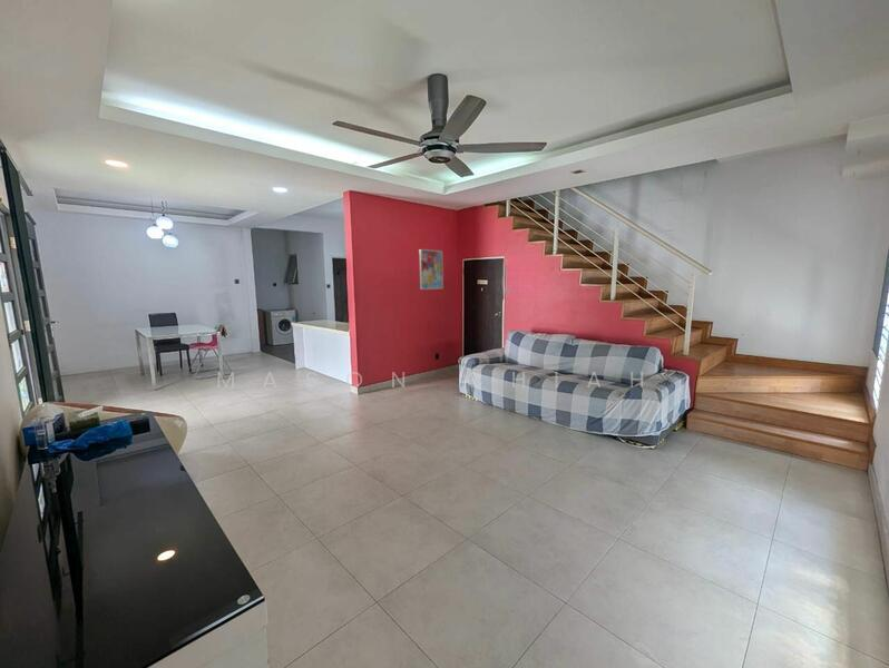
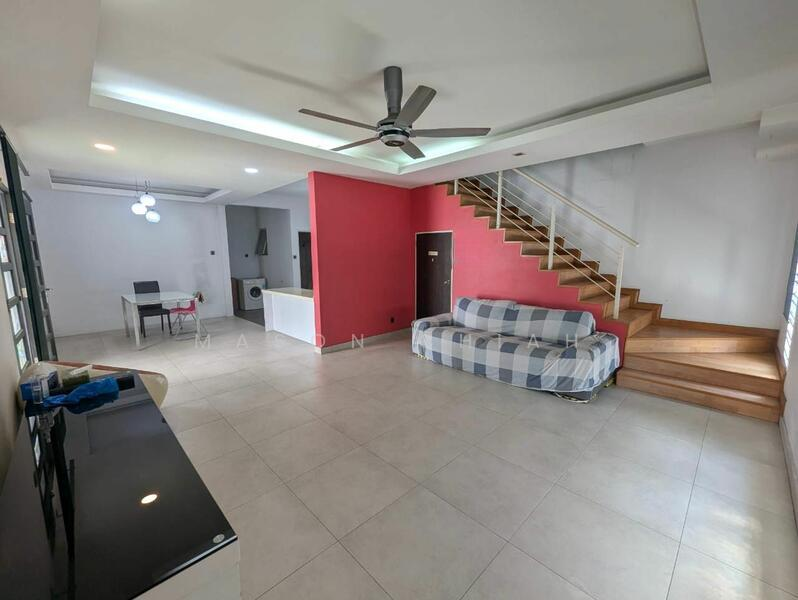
- wall art (431, 269)
